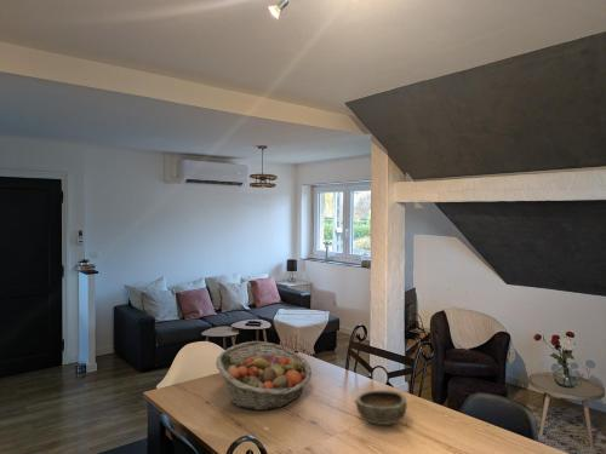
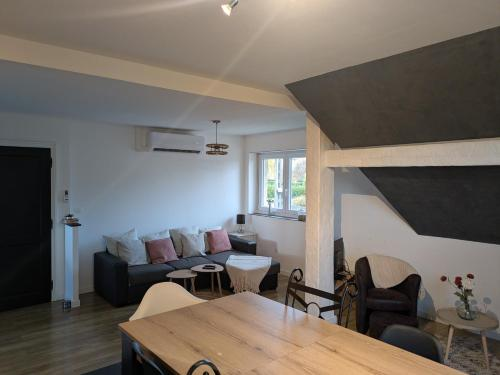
- bowl (379, 408)
- fruit basket (264, 373)
